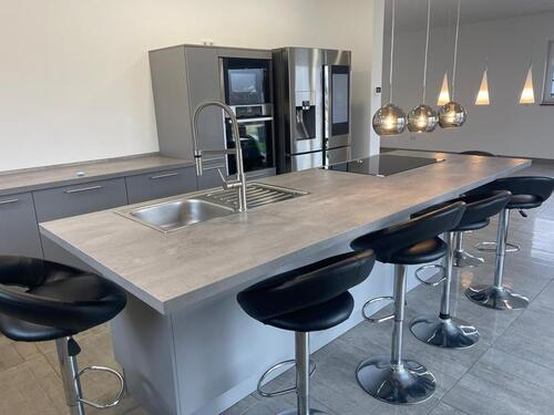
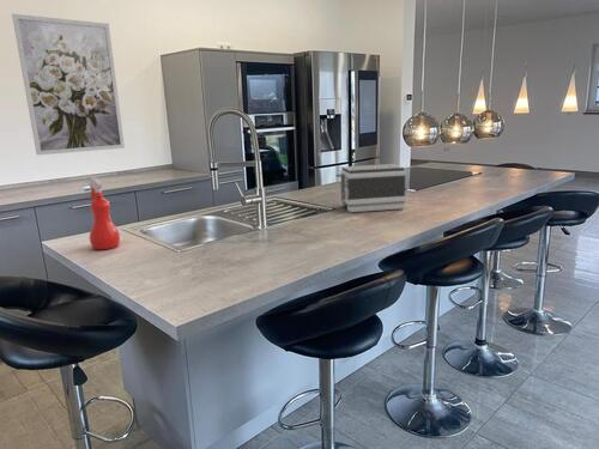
+ toaster (368, 187)
+ wall art (73, 87)
+ spray bottle (99, 212)
